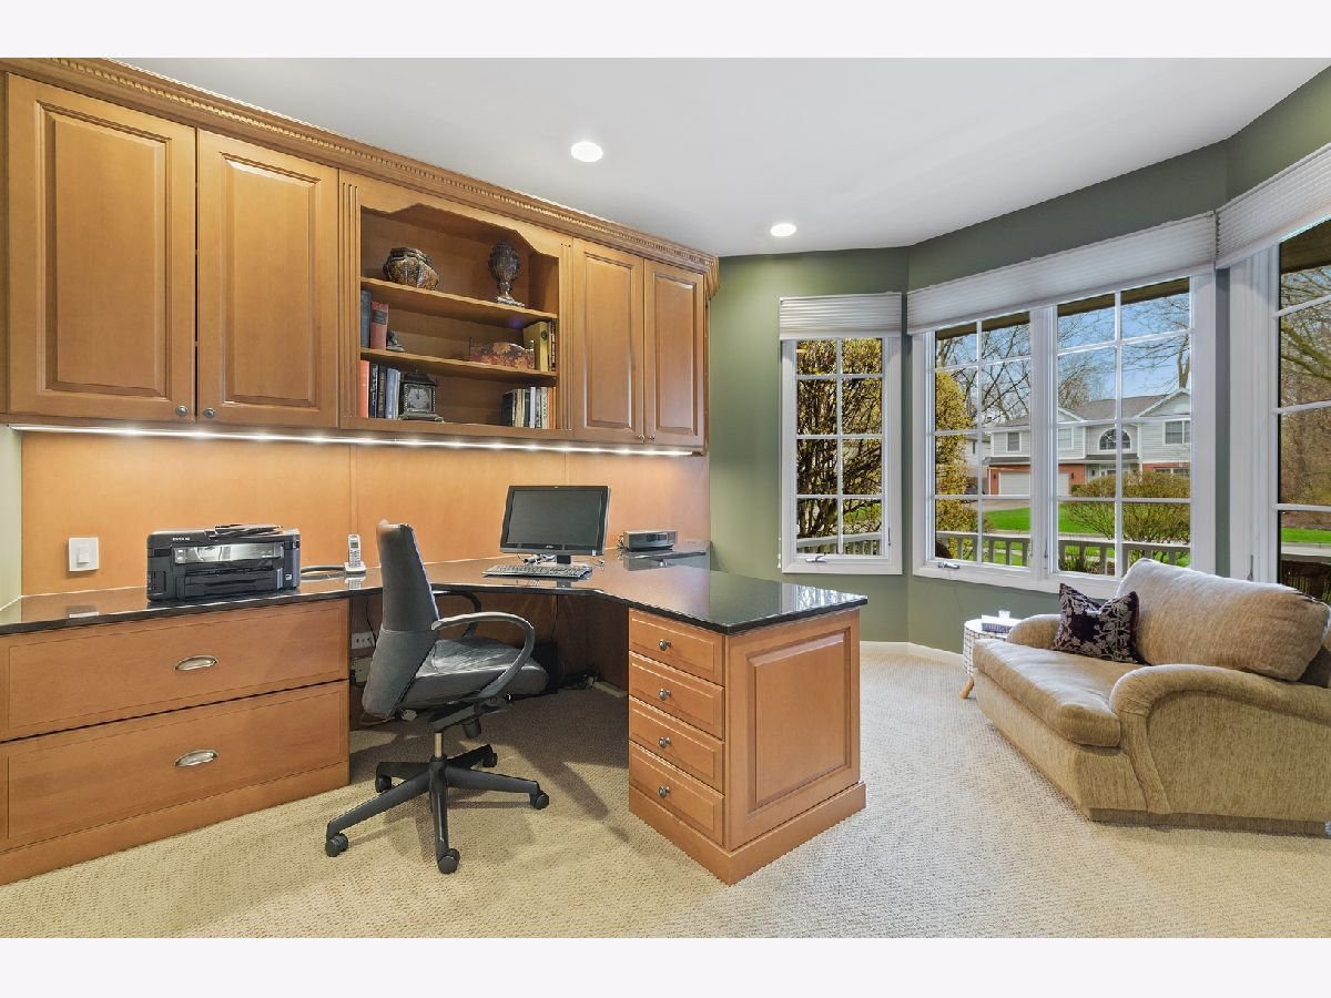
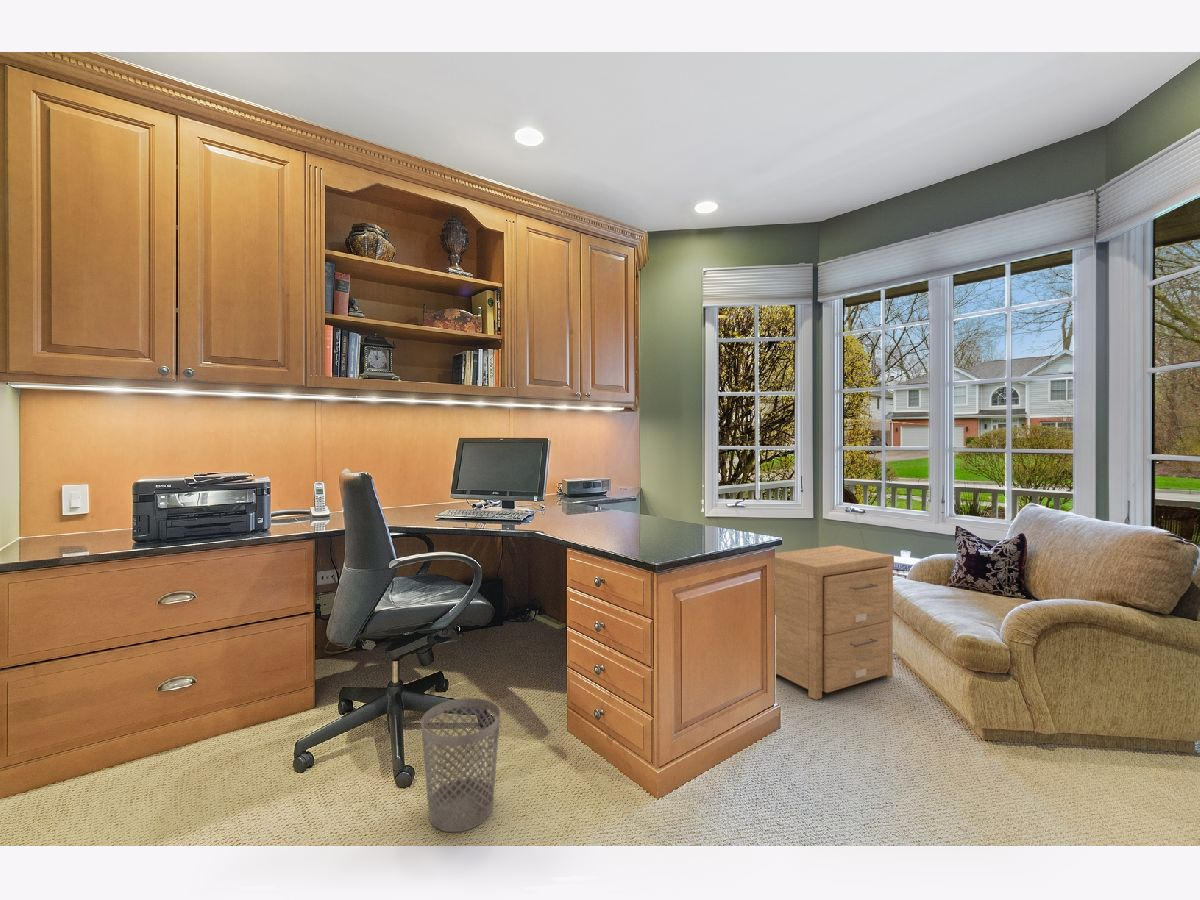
+ side table (832, 616)
+ wastebasket (461, 763)
